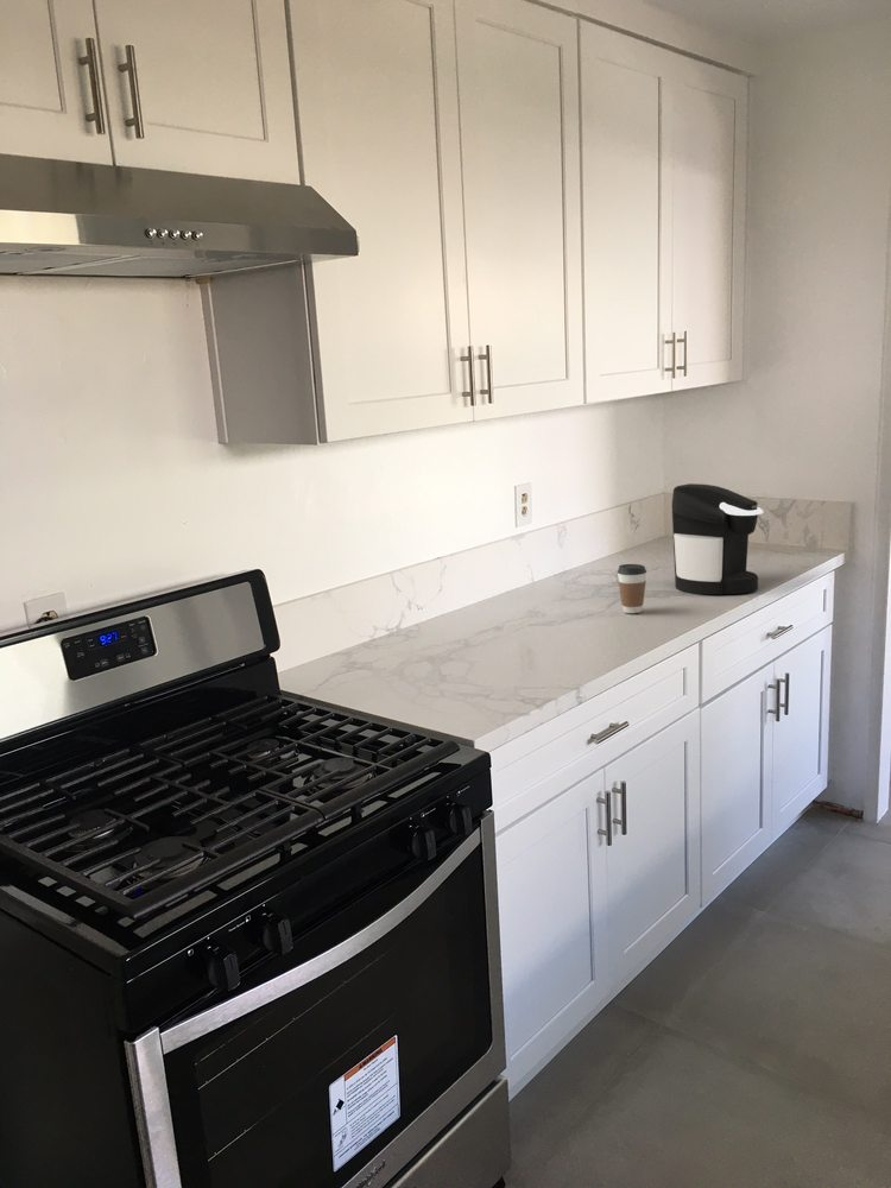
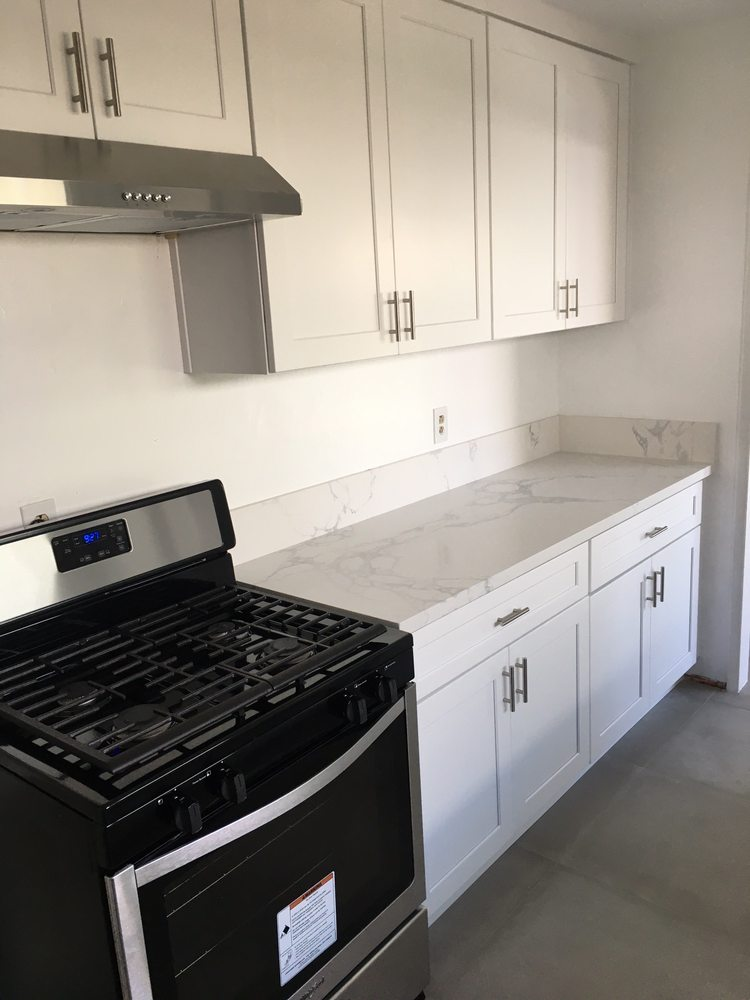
- coffee maker (718, 536)
- coffee cup (632, 588)
